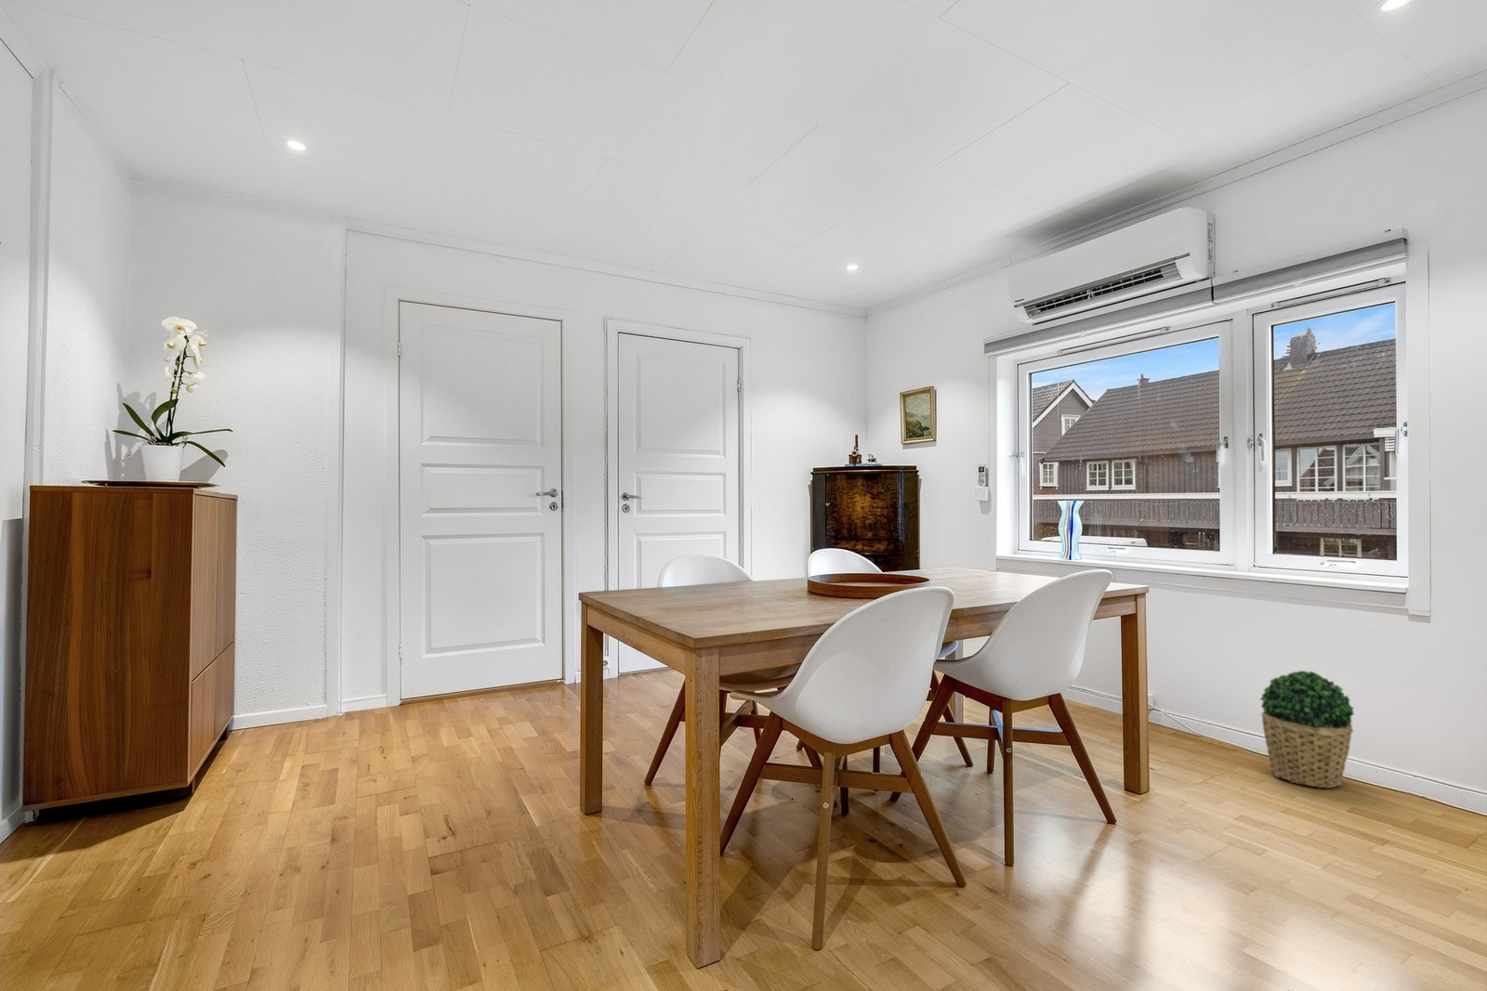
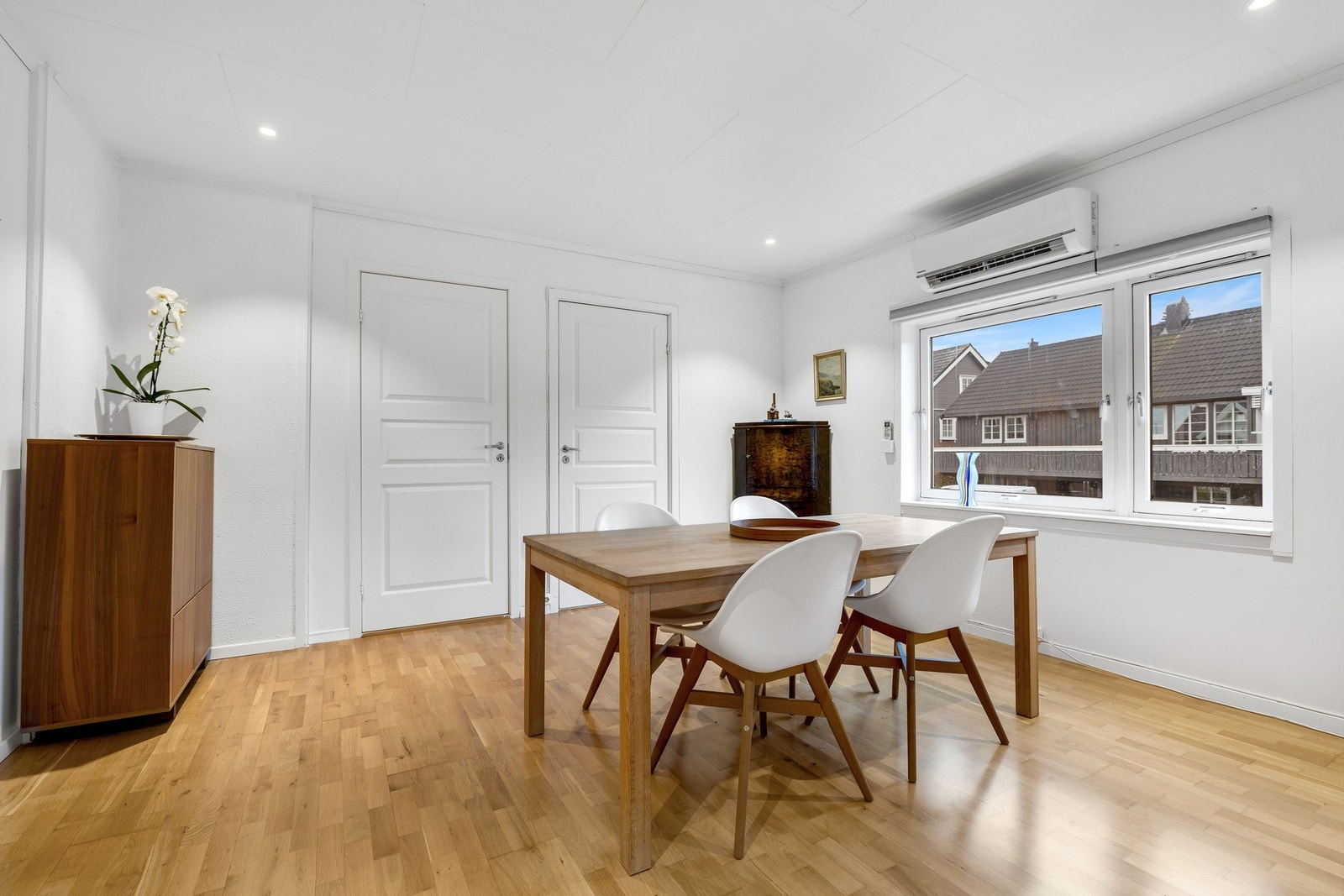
- potted plant (1304, 726)
